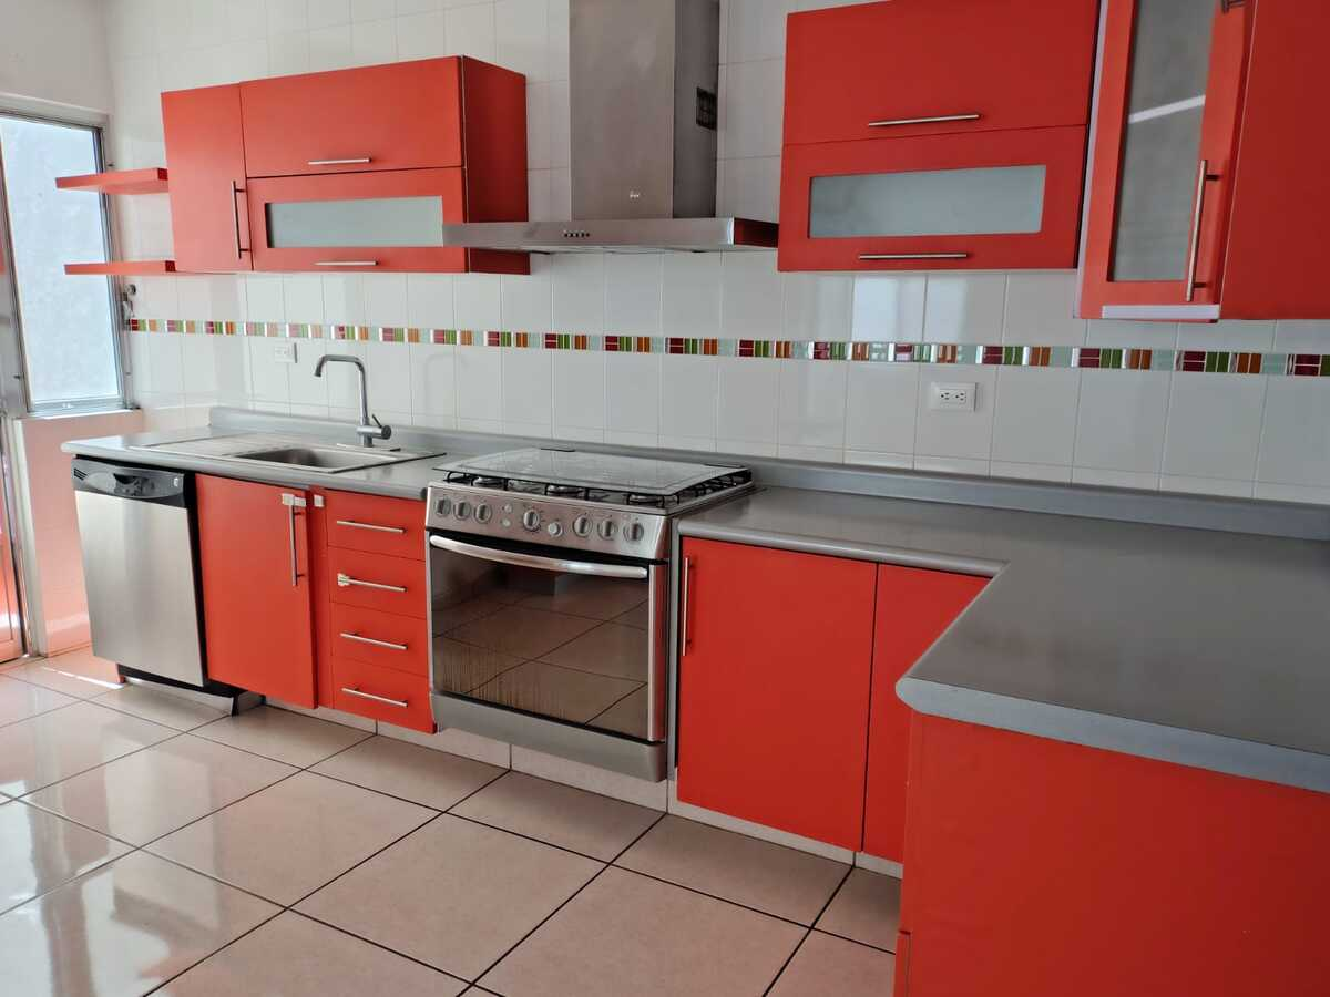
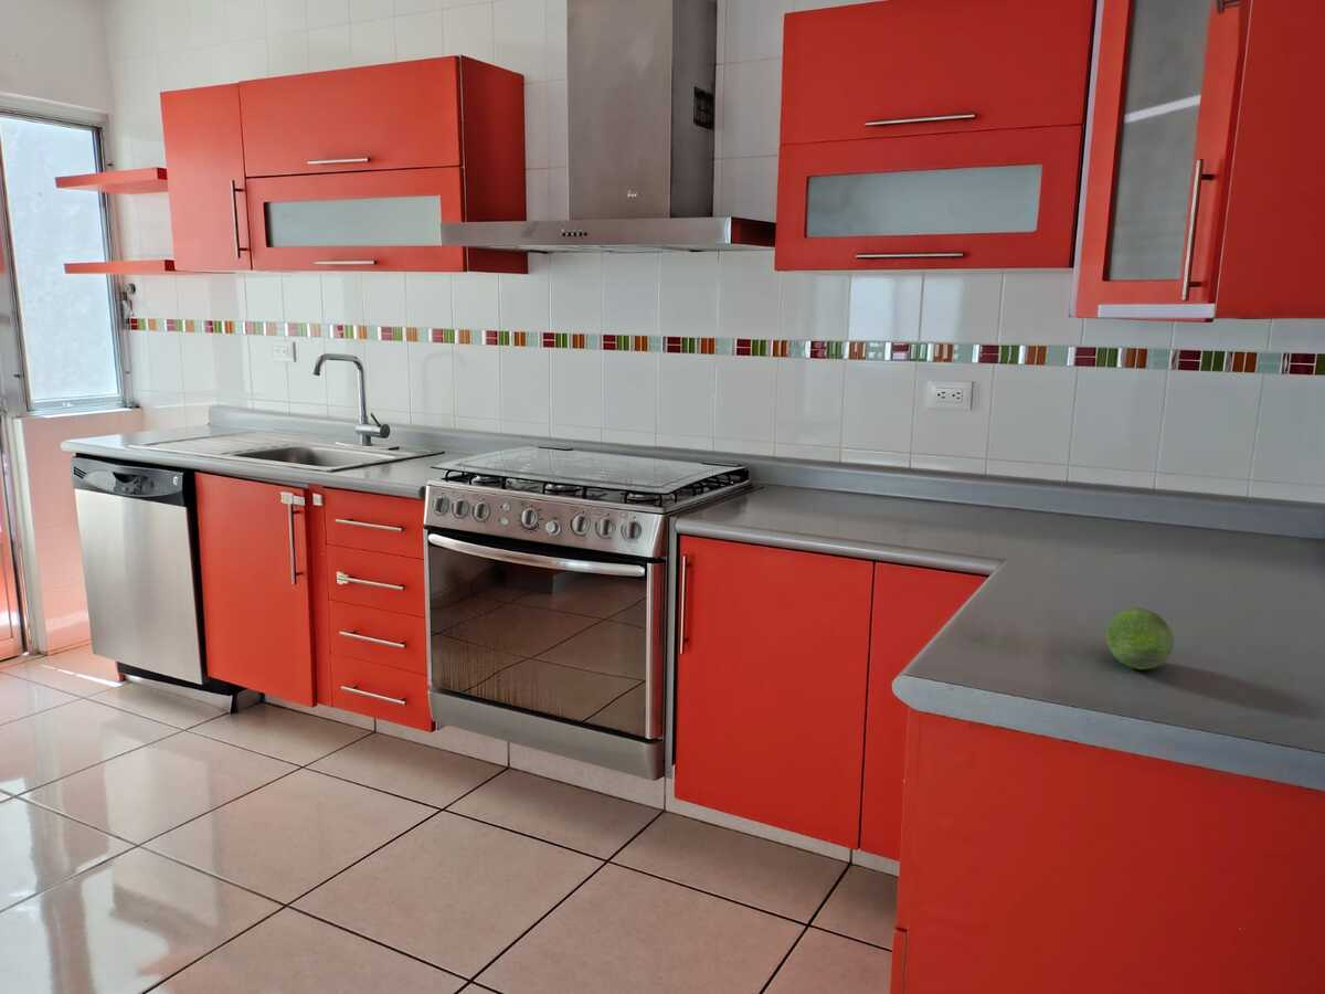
+ fruit (1138, 636)
